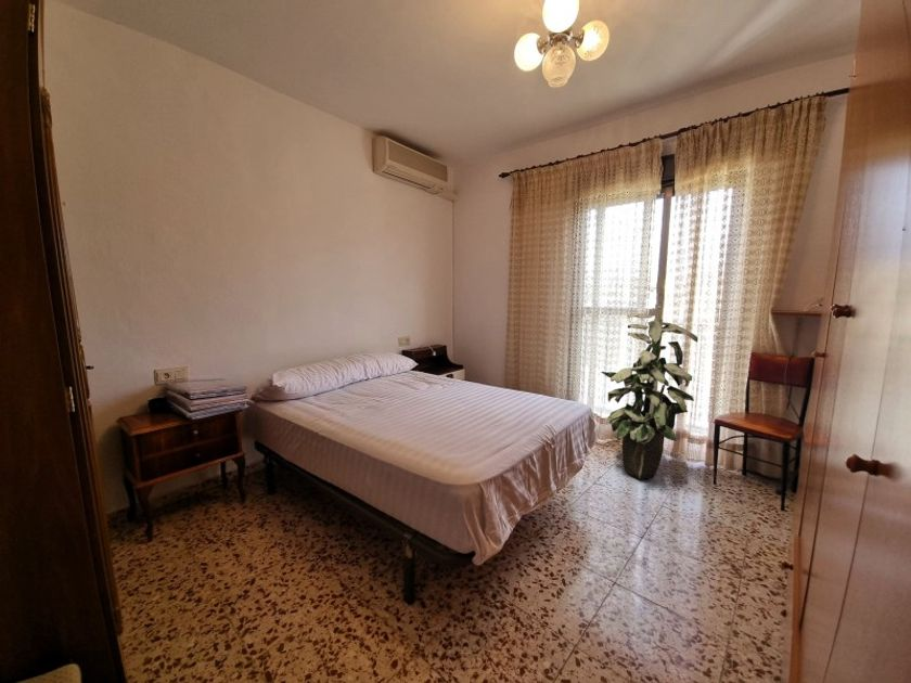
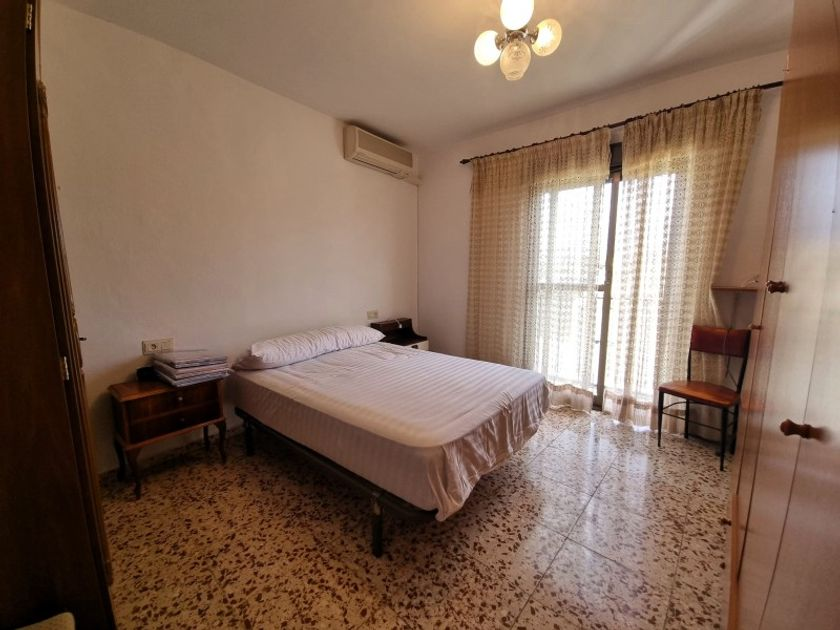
- indoor plant (644, 394)
